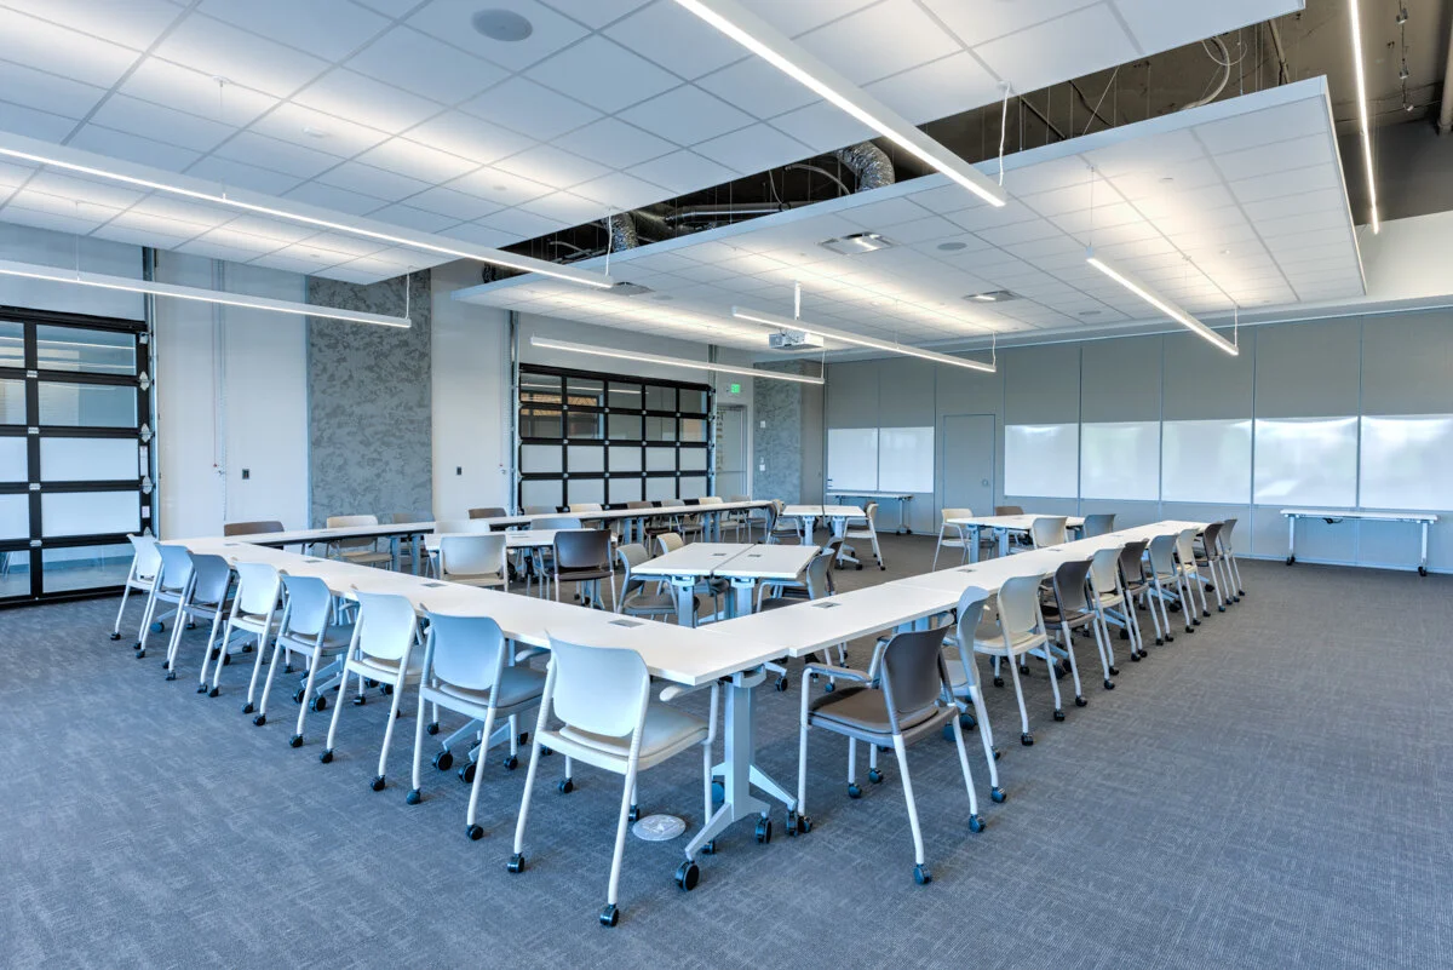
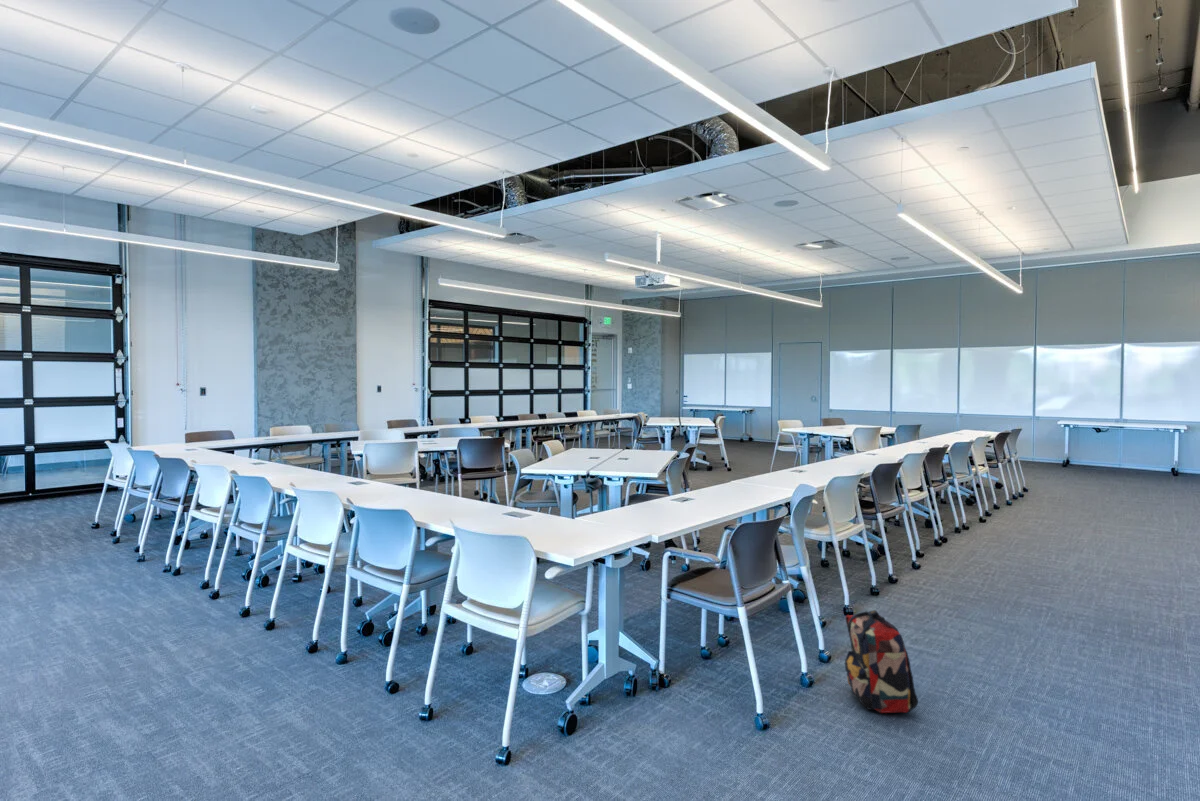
+ backpack (878, 655)
